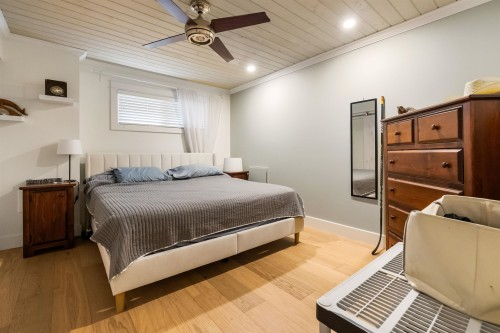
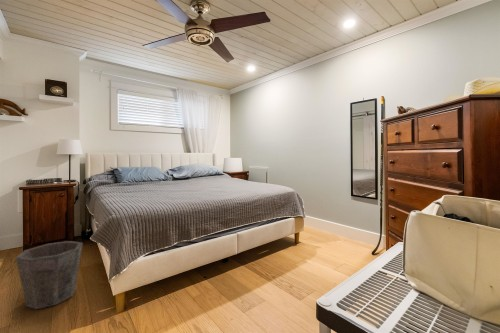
+ waste bin (52, 273)
